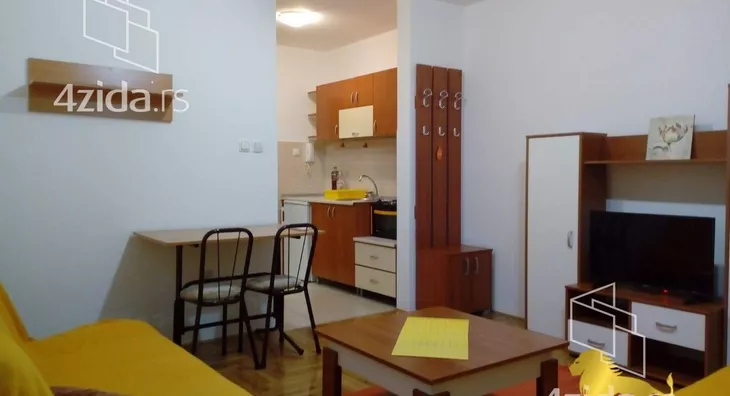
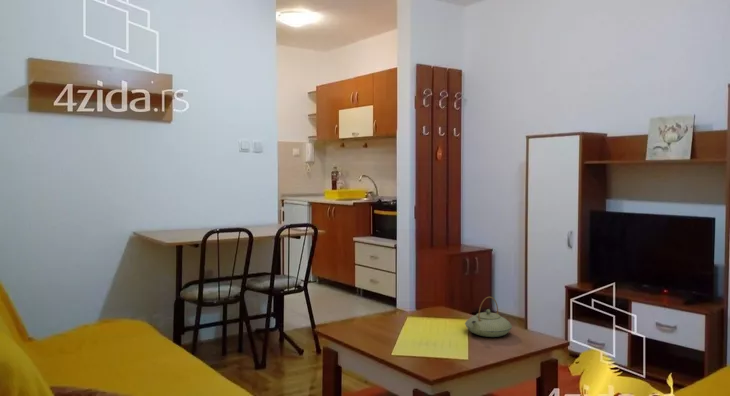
+ teapot (486, 315)
